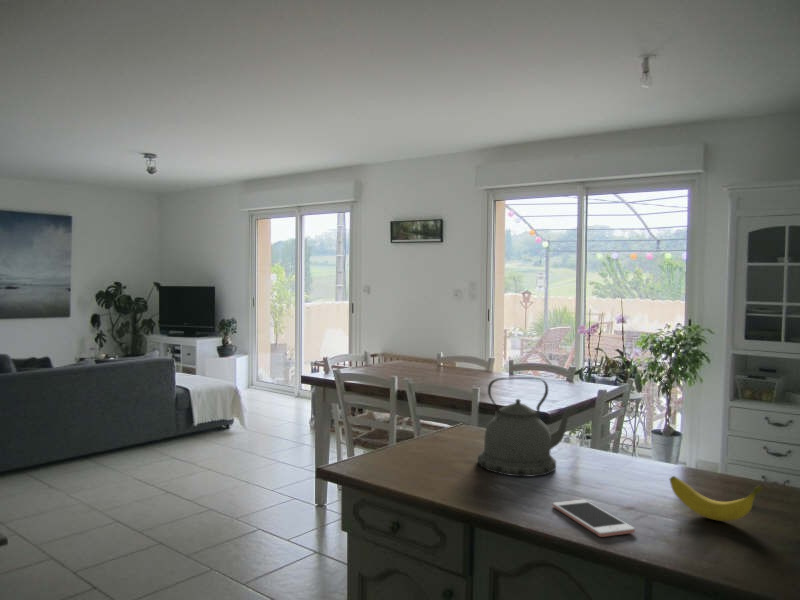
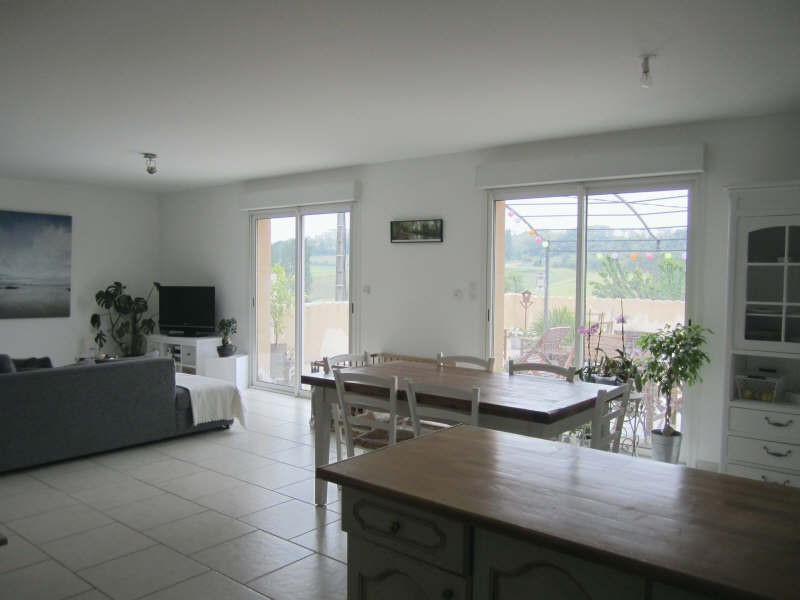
- banana (713, 500)
- cell phone (591, 516)
- kettle (521, 420)
